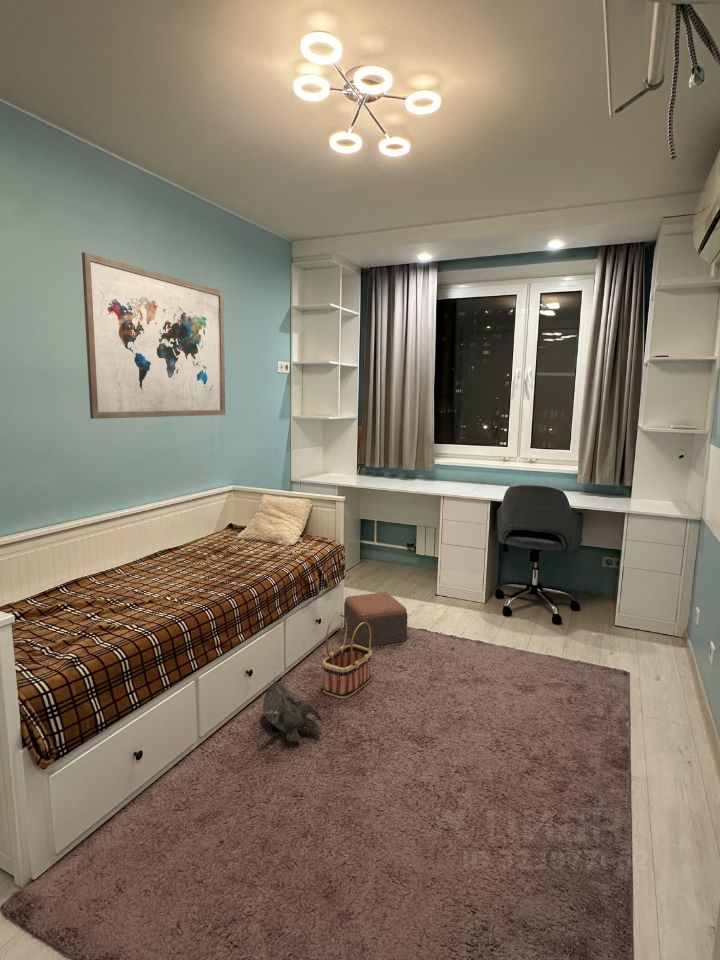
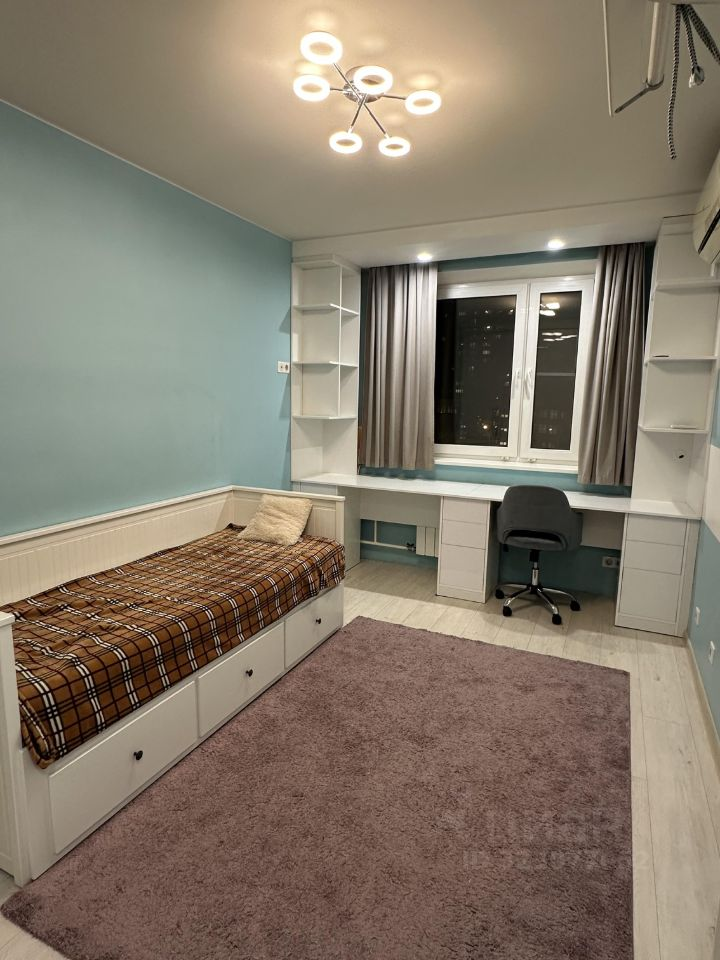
- plush toy (292, 706)
- footstool (374, 617)
- wall art (165, 347)
- basket (348, 652)
